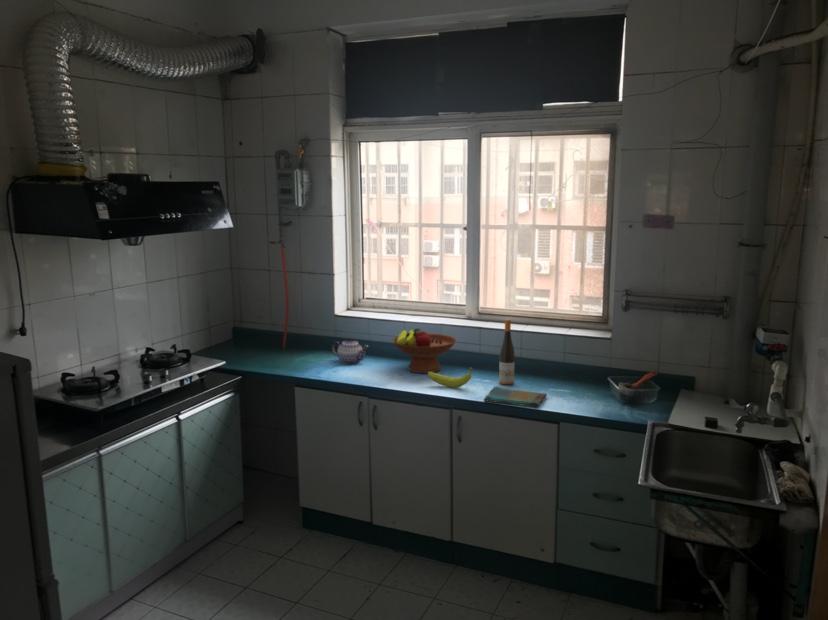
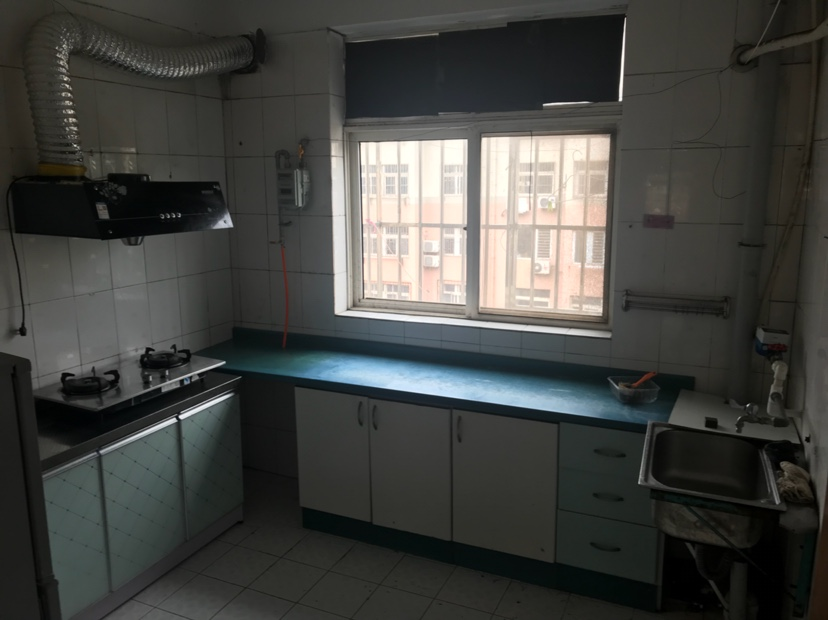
- fruit (450, 377)
- wine bottle (507, 351)
- dish towel (515, 396)
- teapot (350, 350)
- fruit bowl (424, 348)
